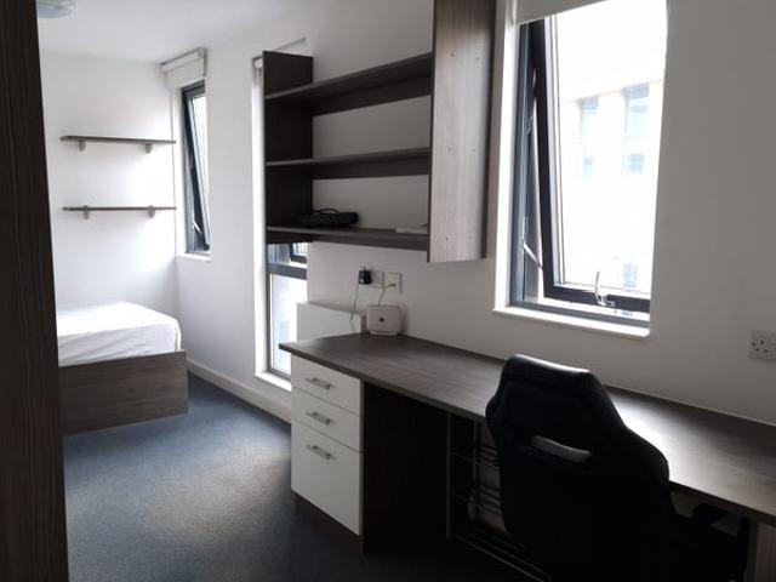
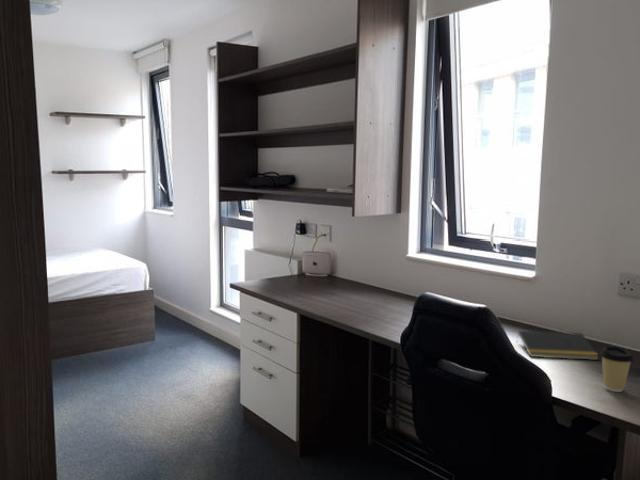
+ notepad (557, 344)
+ coffee cup (615, 369)
